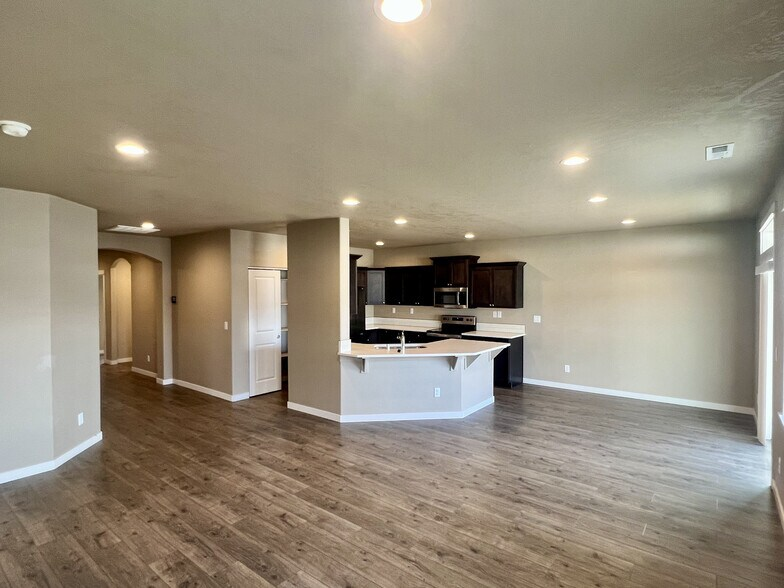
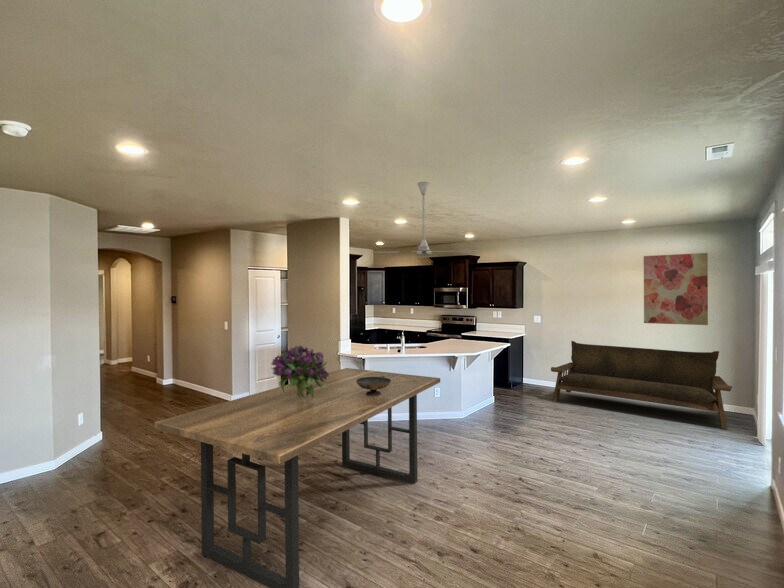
+ wall art (674, 289)
+ decorative bowl (373, 386)
+ sofa (634, 377)
+ ceiling fan (423, 219)
+ bouquet (301, 372)
+ dining table (320, 443)
